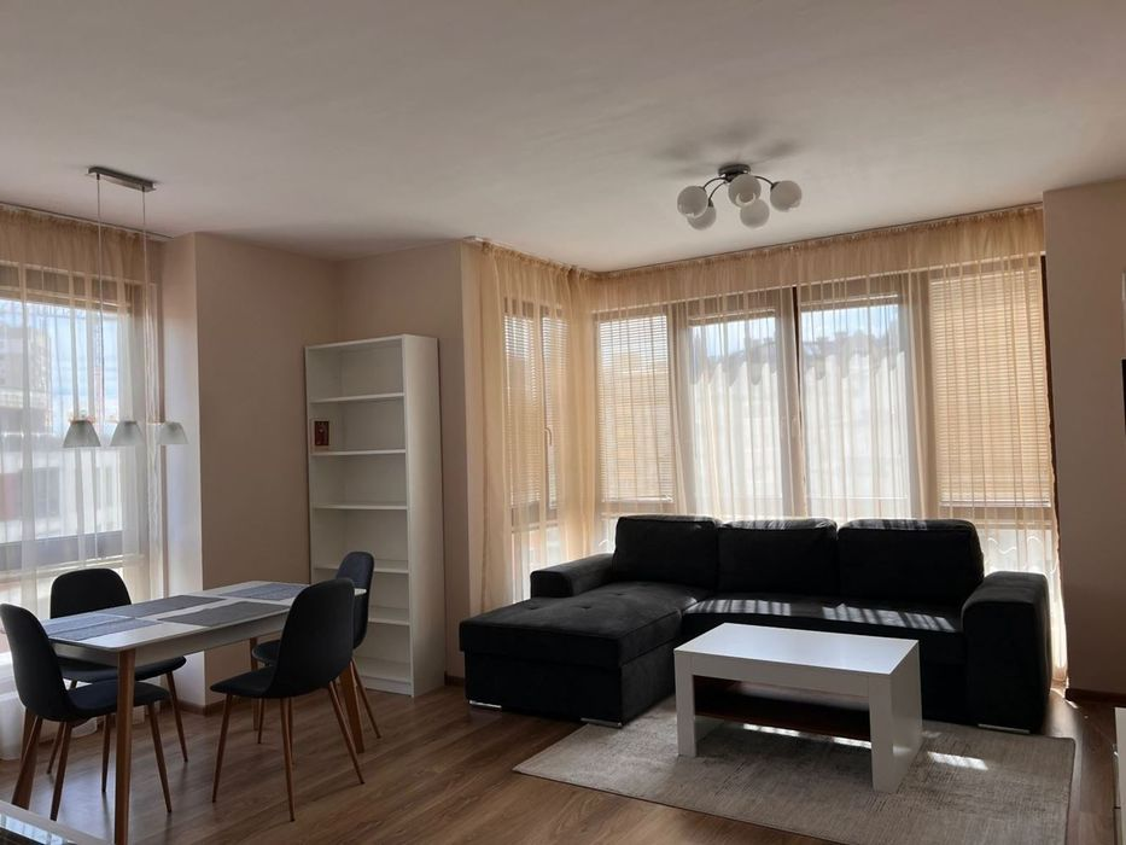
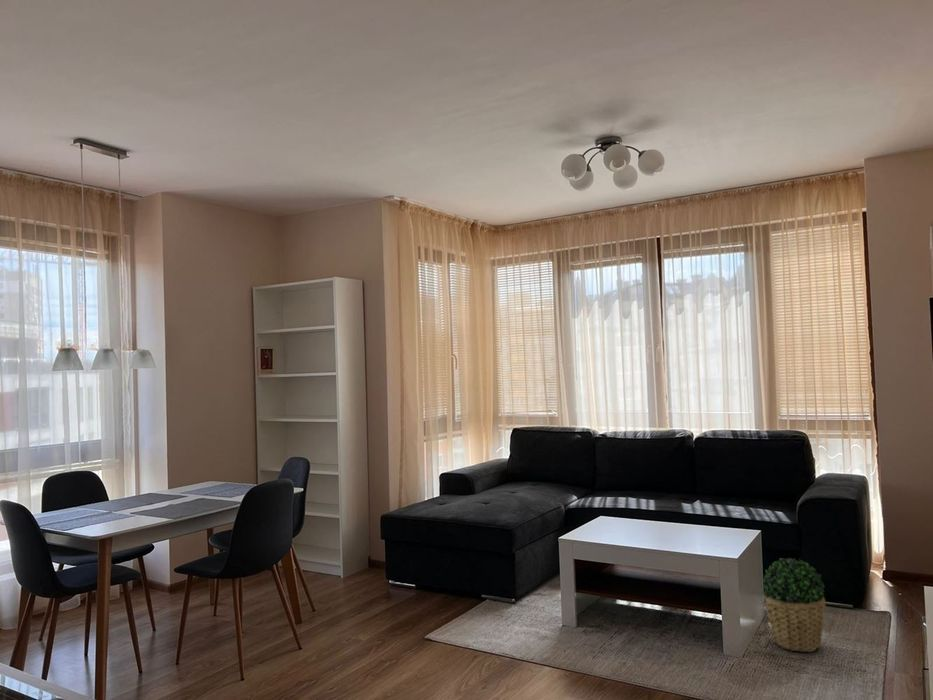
+ potted plant (793, 601)
